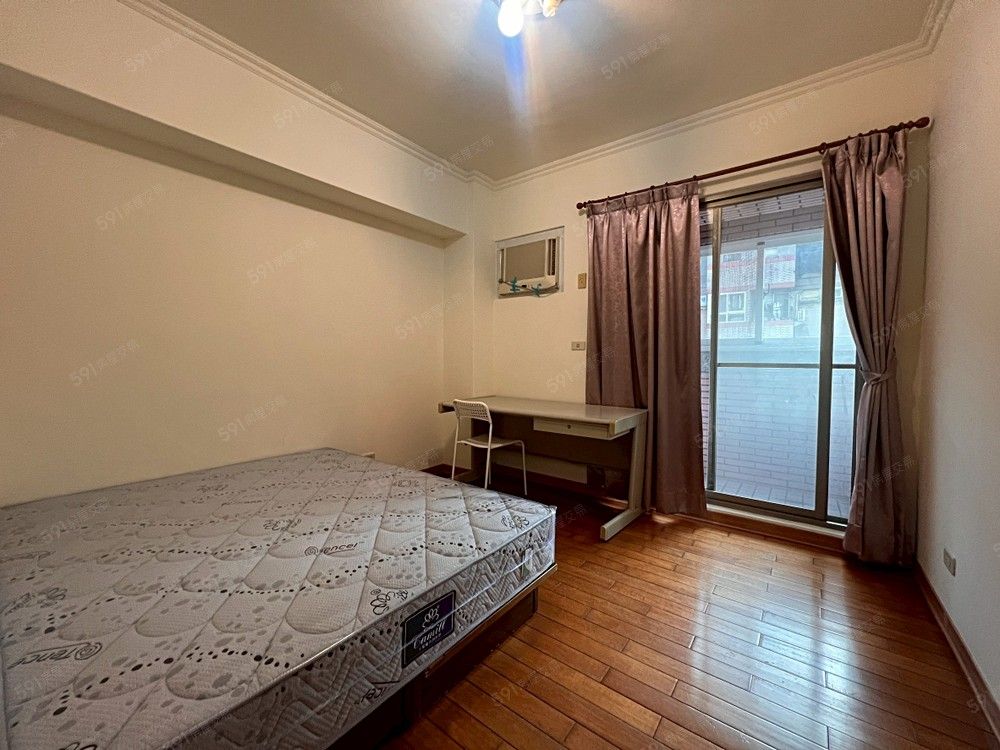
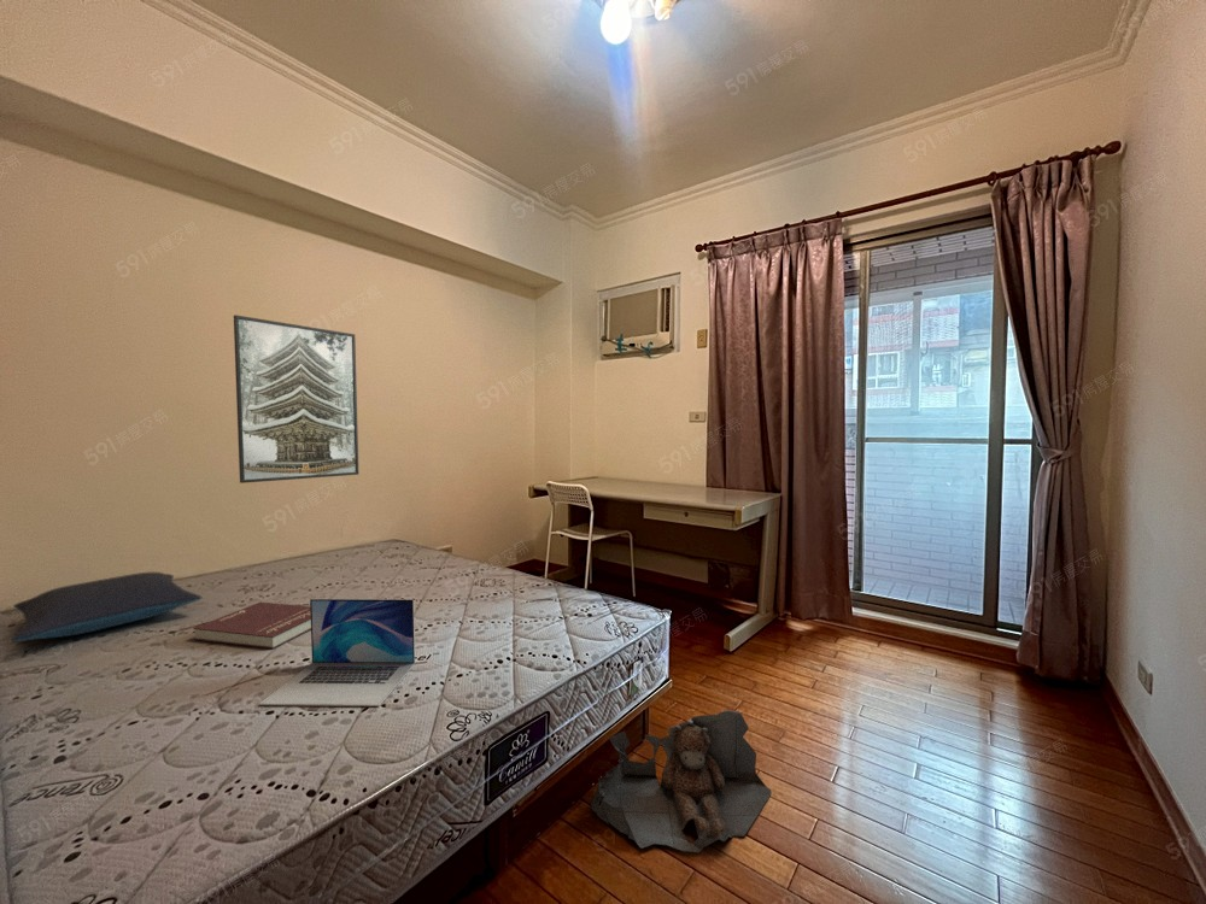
+ pillow (106, 601)
+ laptop (341, 647)
+ book (267, 622)
+ bag (677, 762)
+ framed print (302, 401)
